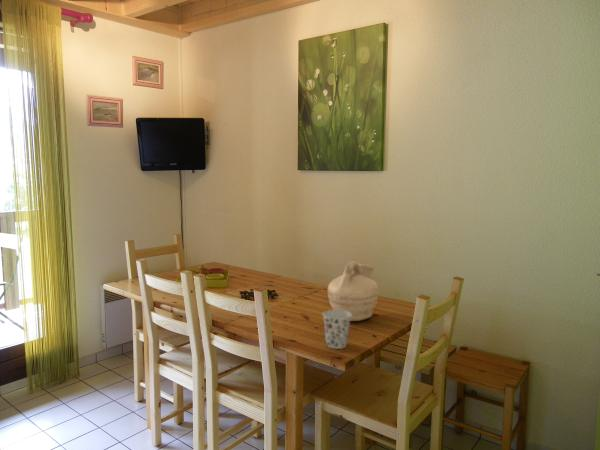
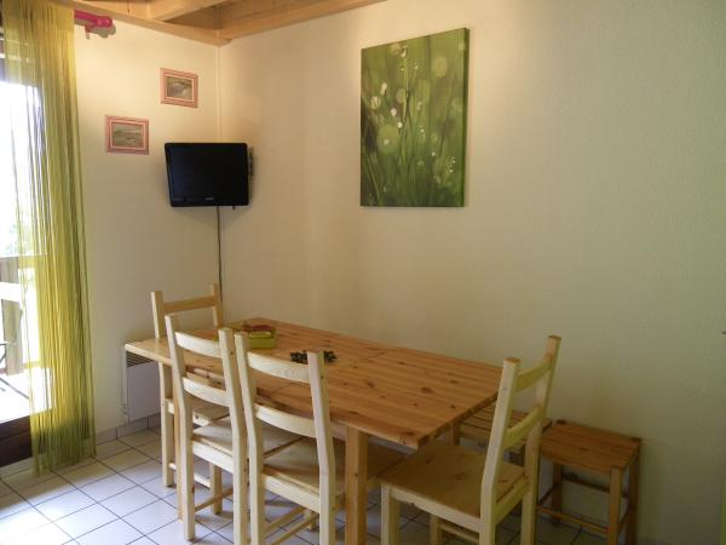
- cup (336, 329)
- teapot (355, 288)
